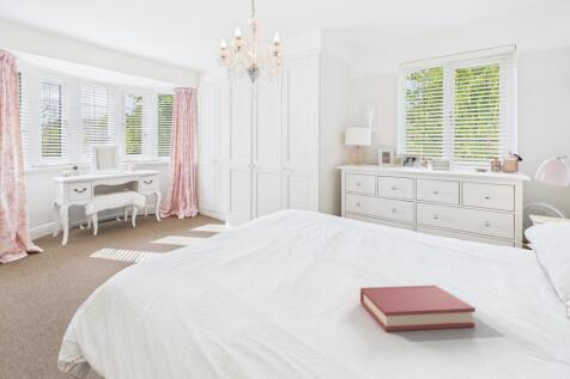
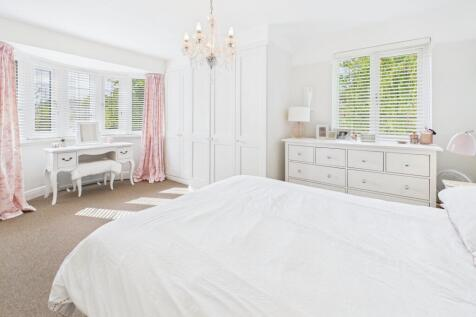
- hardback book (412, 305)
